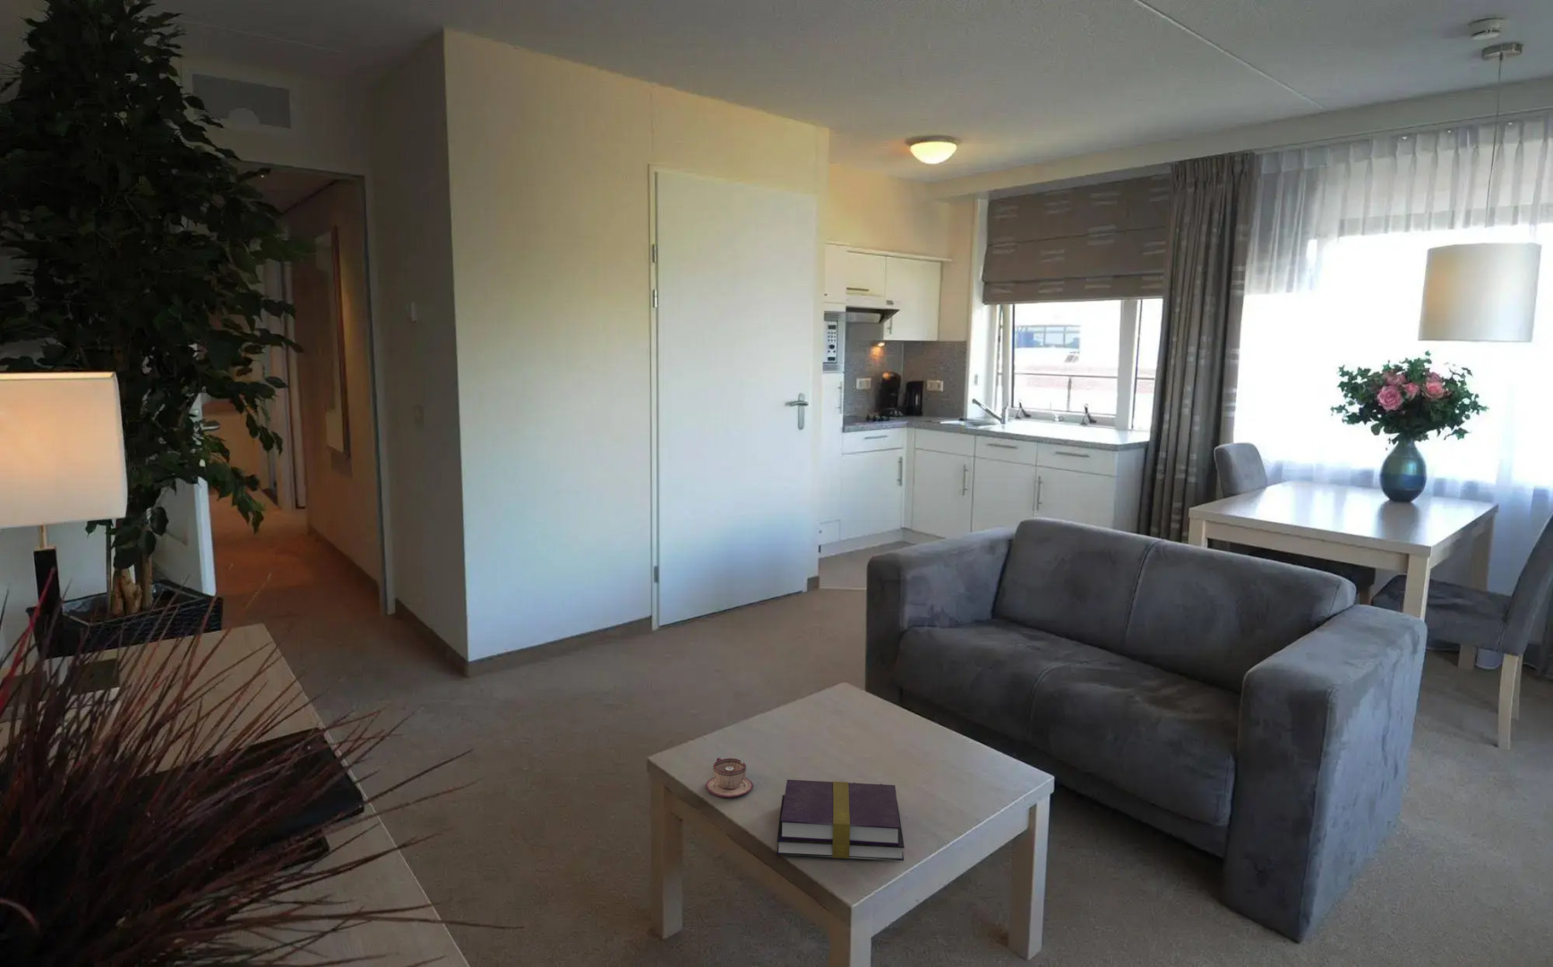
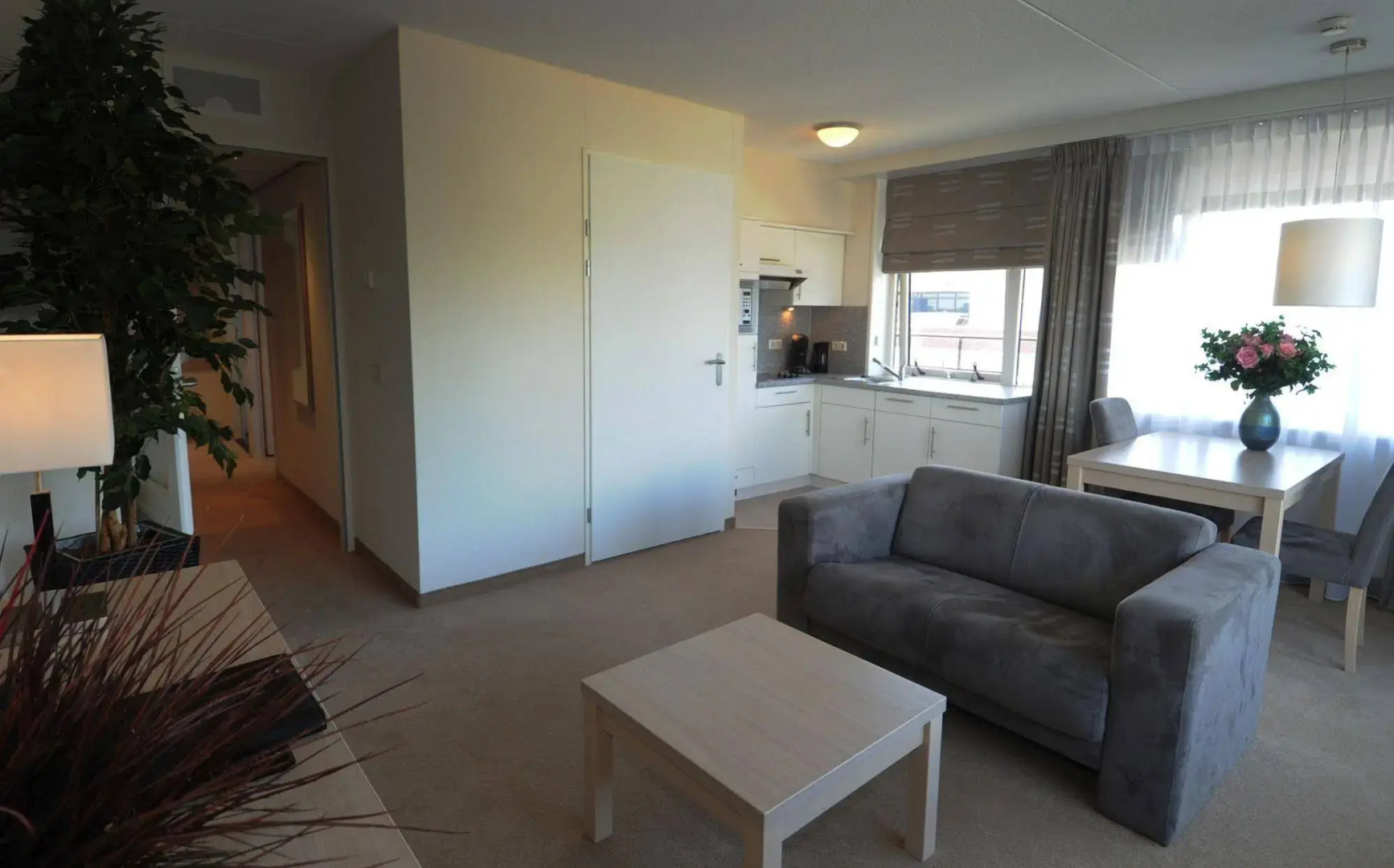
- teacup (729, 775)
- book (839, 817)
